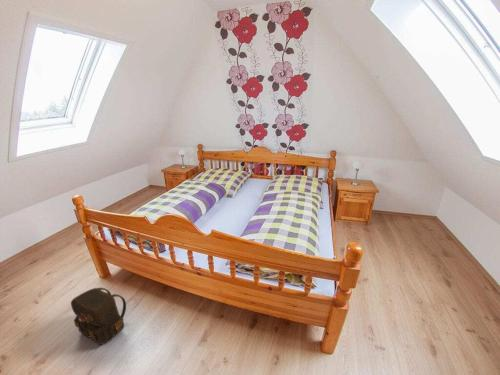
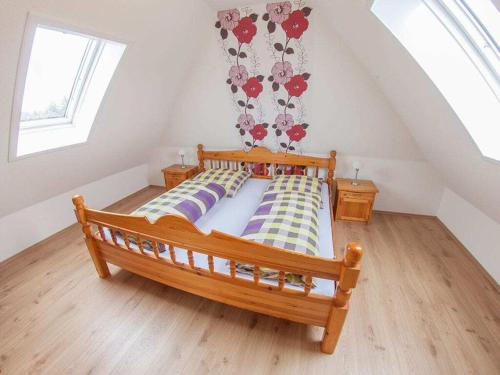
- backpack (100, 311)
